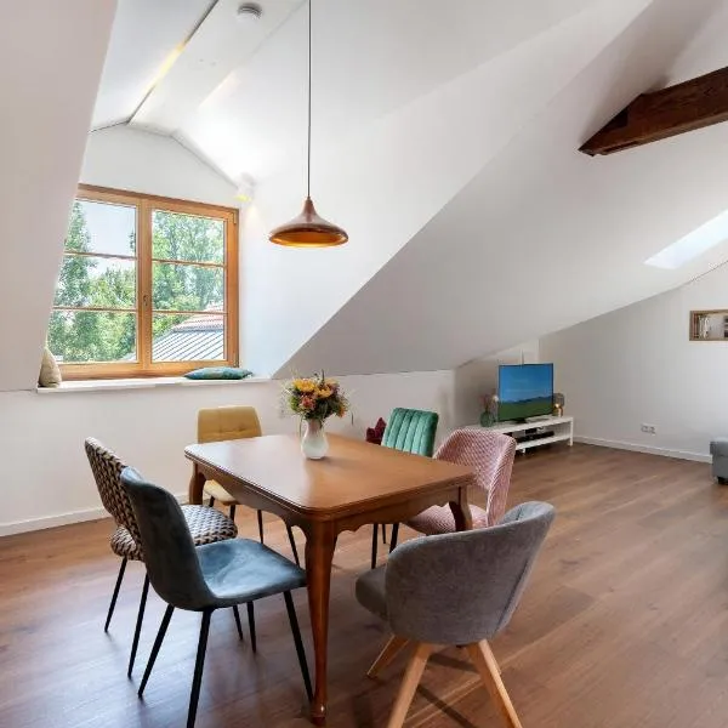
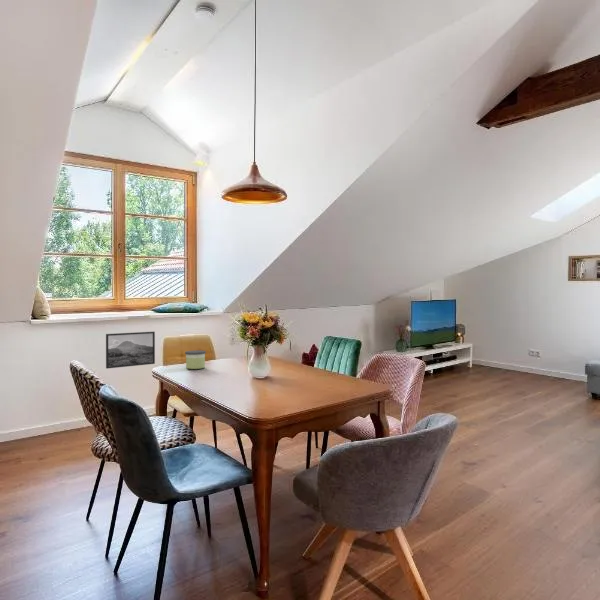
+ candle (195, 359)
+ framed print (131, 349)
